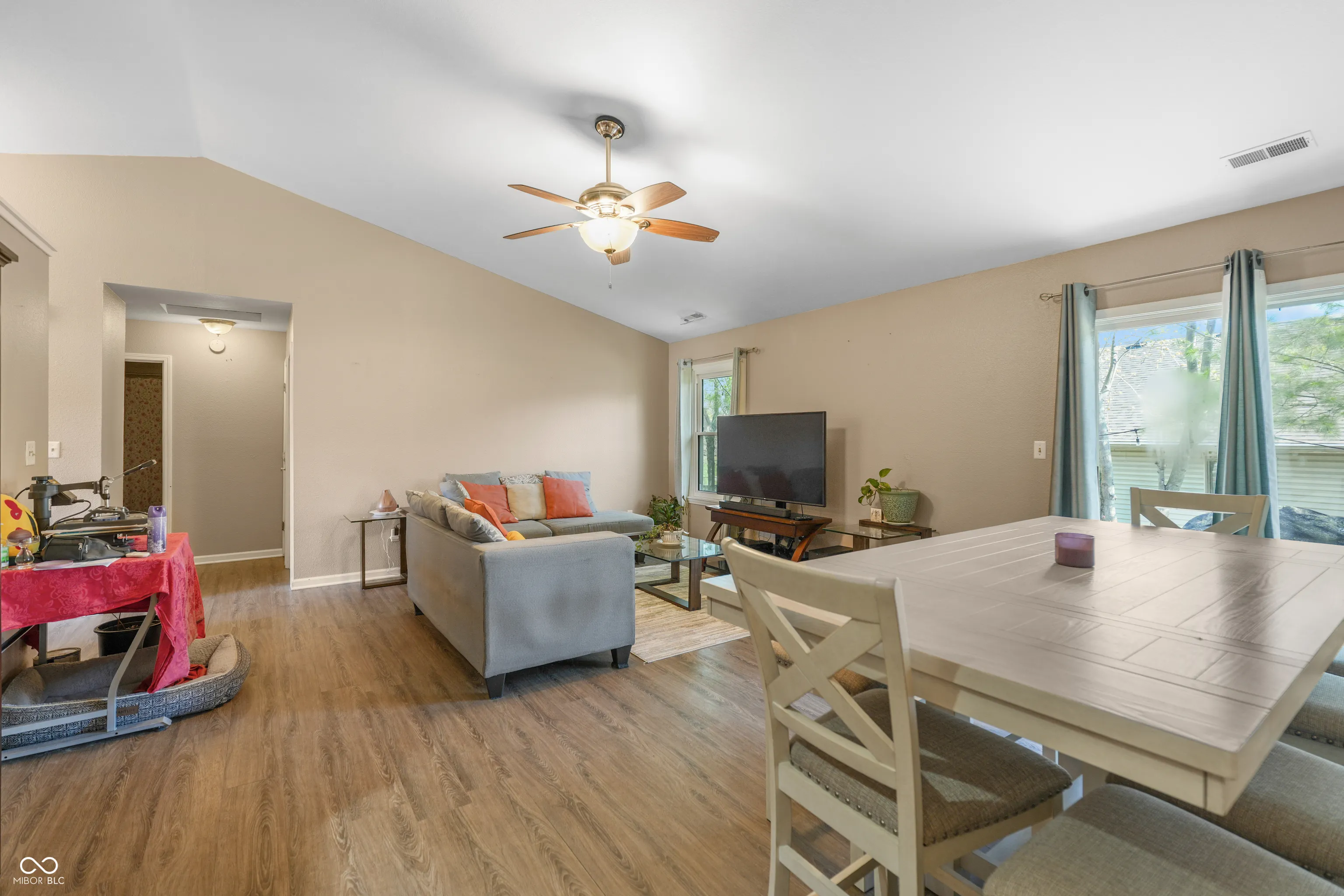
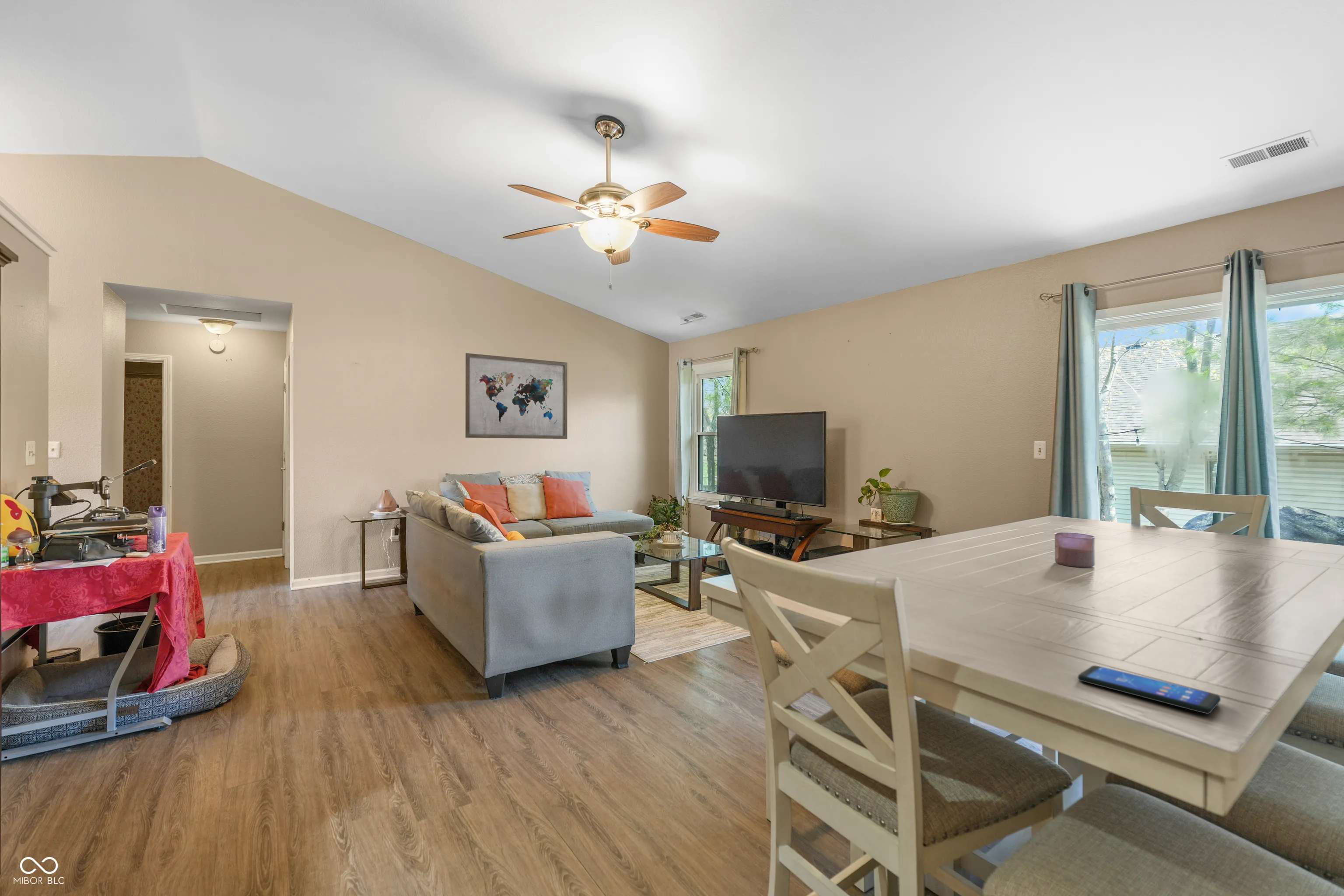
+ smartphone (1146, 687)
+ wall art (519, 398)
